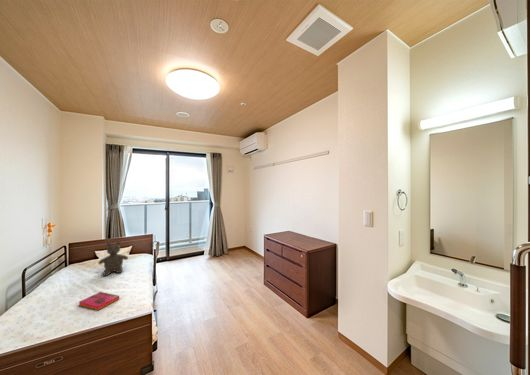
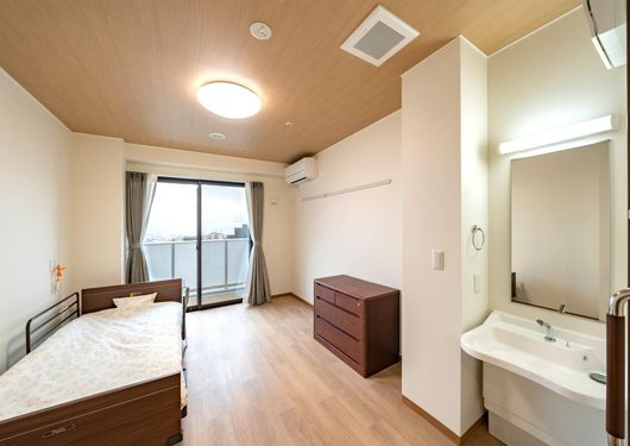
- hardback book (99, 300)
- teddy bear (113, 257)
